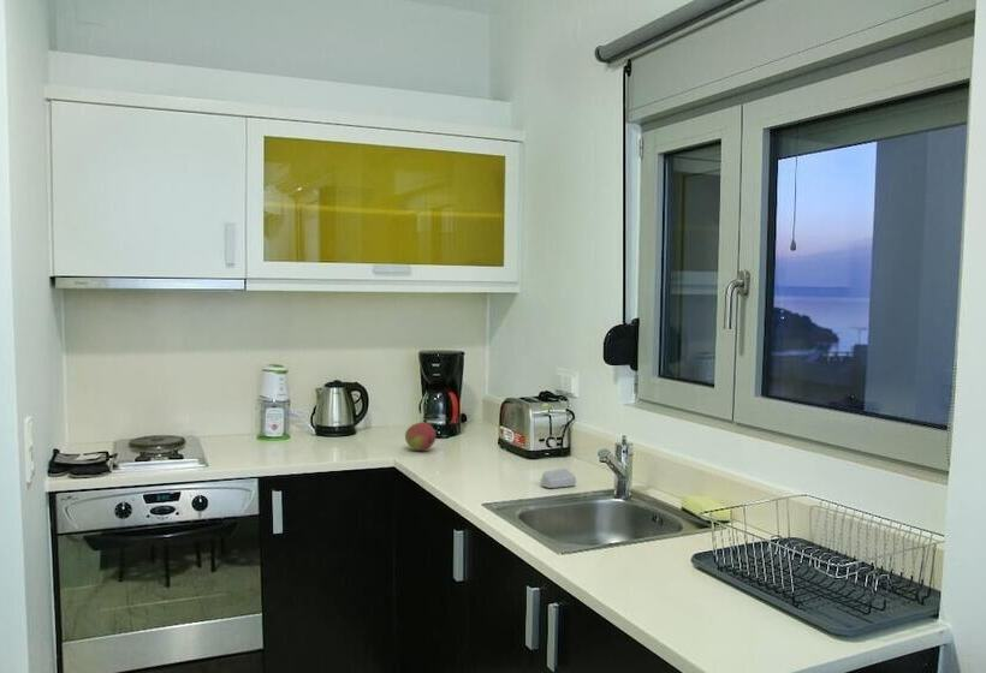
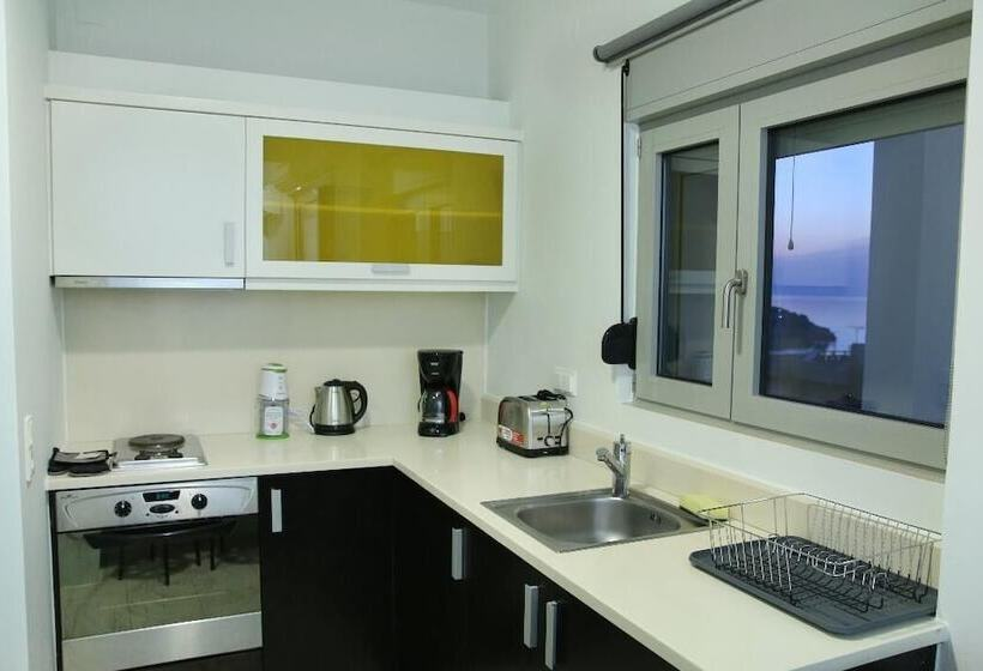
- soap bar (557, 477)
- fruit (420, 436)
